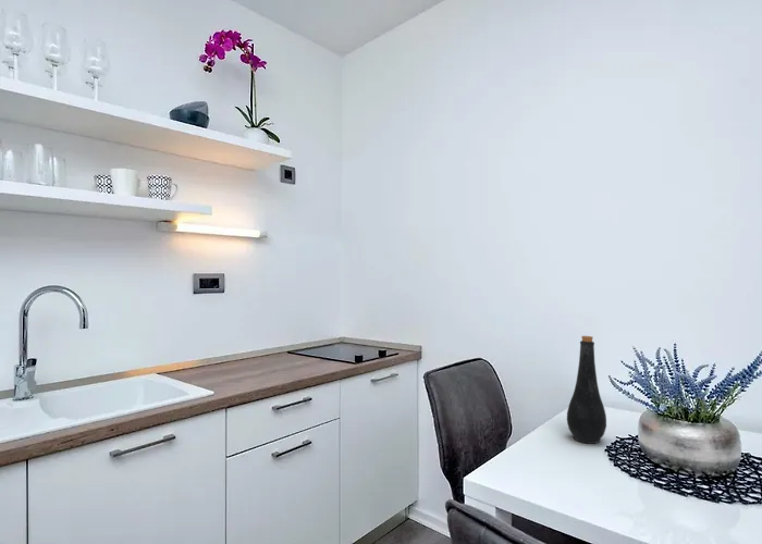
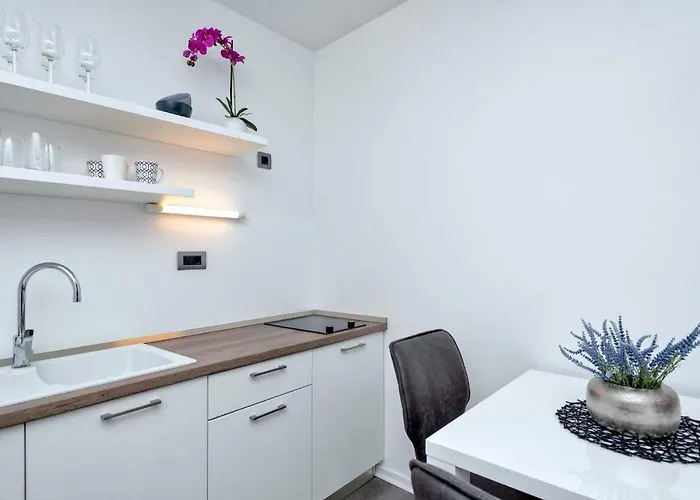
- bottle (586, 387)
